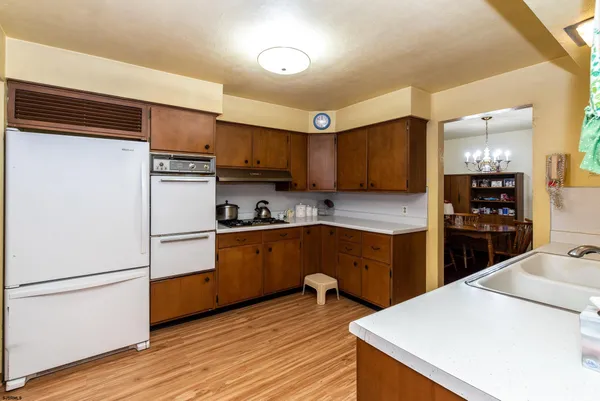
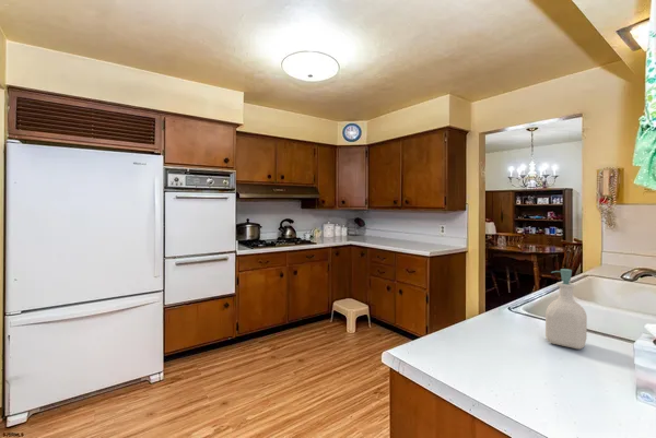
+ soap bottle (565, 306)
